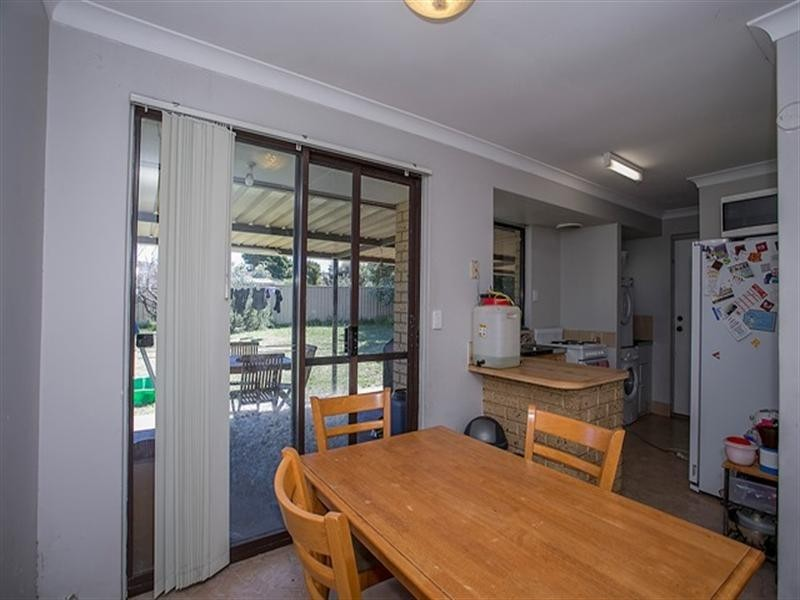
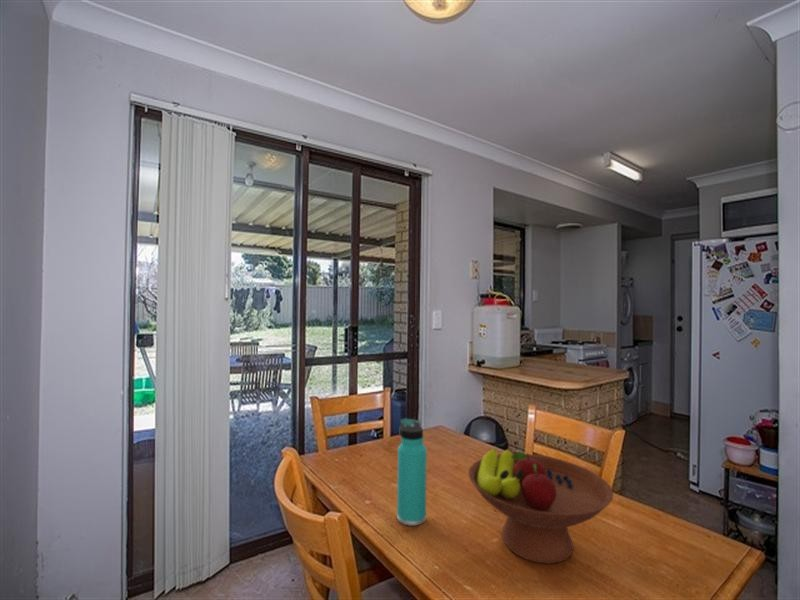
+ fruit bowl (536, 498)
+ thermos bottle (412, 469)
